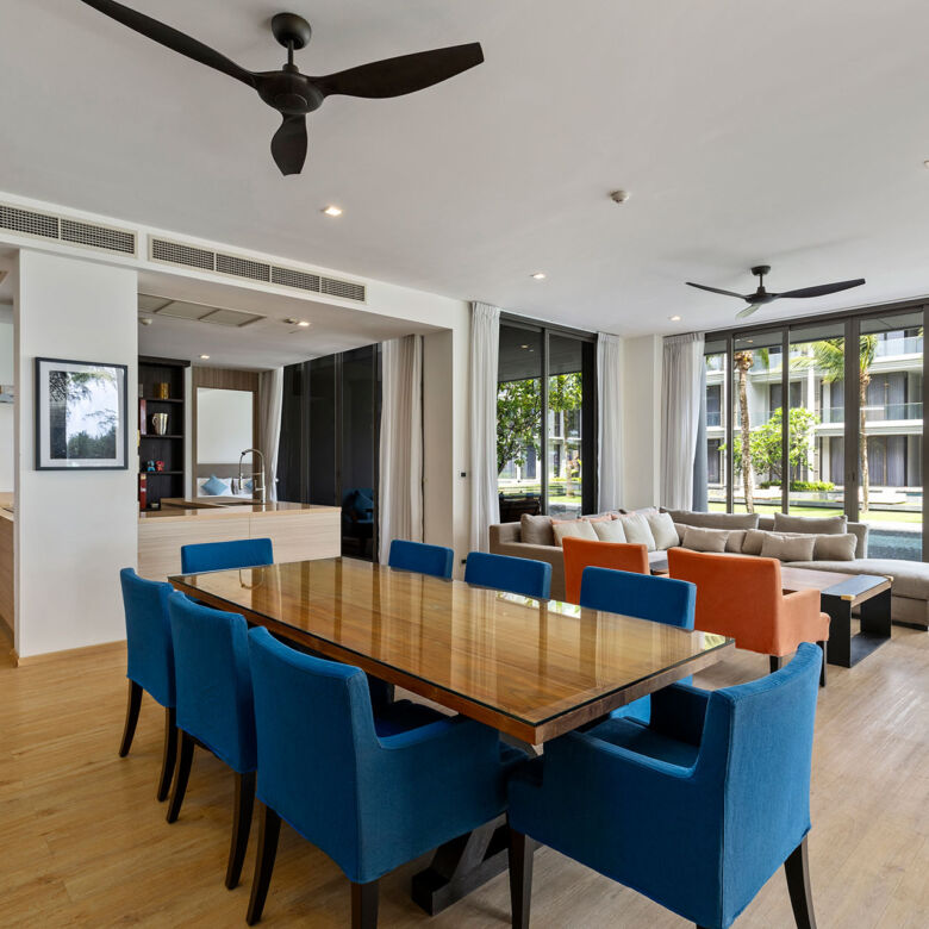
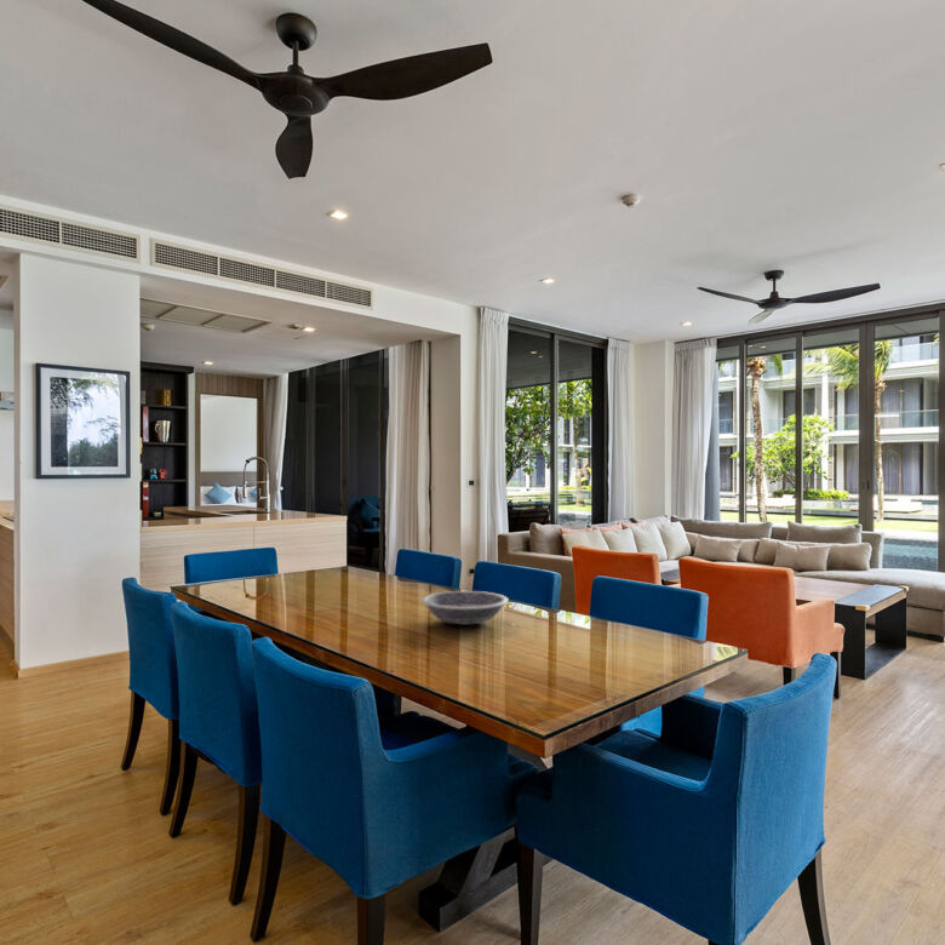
+ bowl (464, 611)
